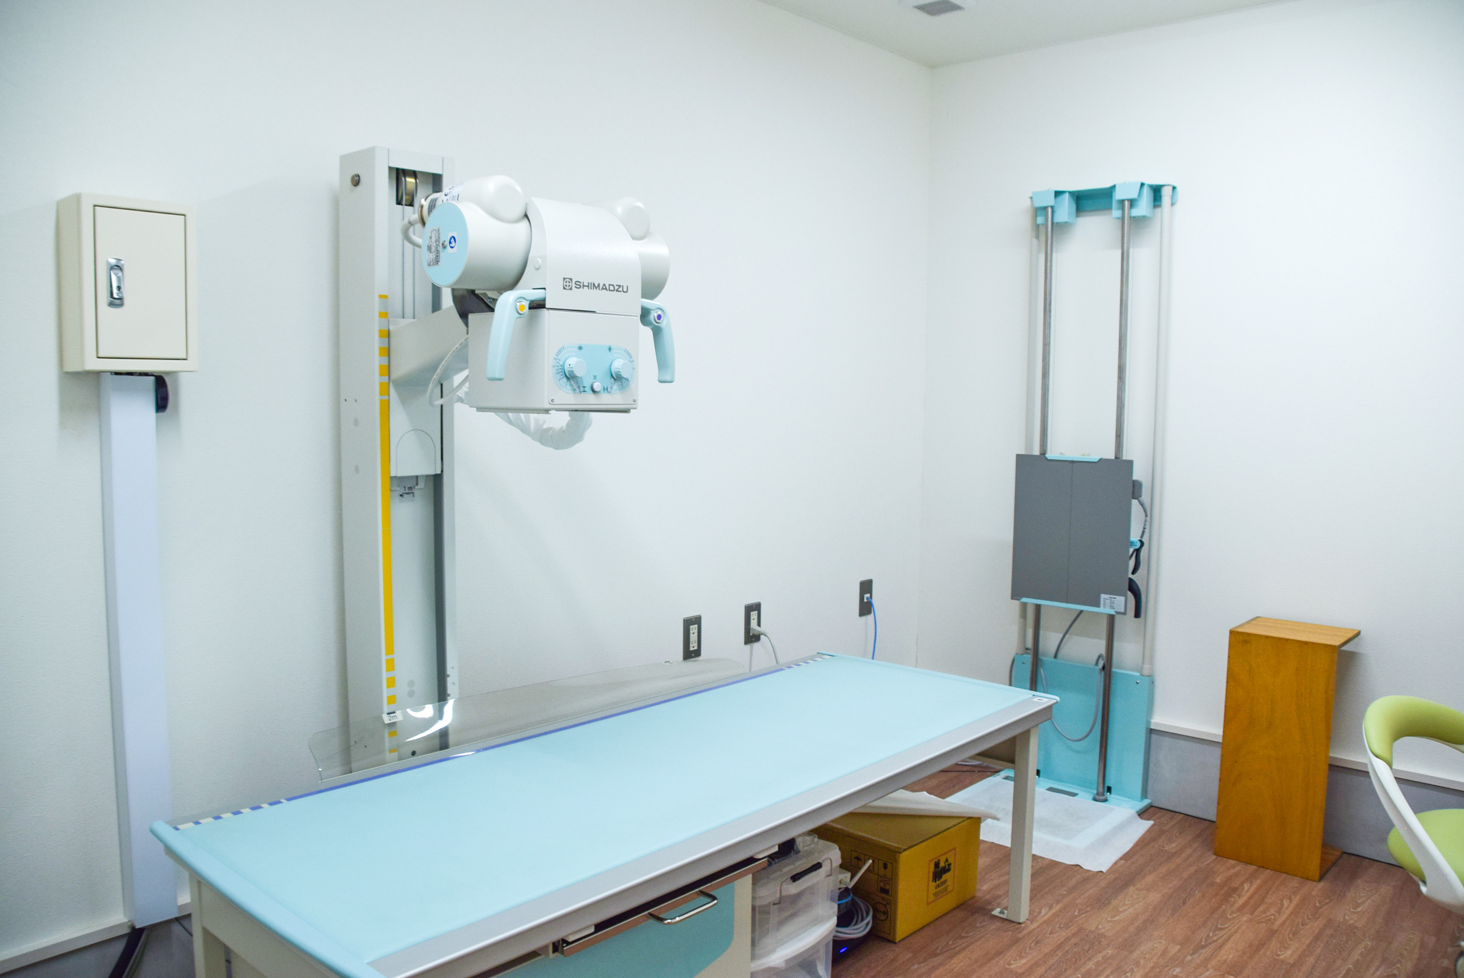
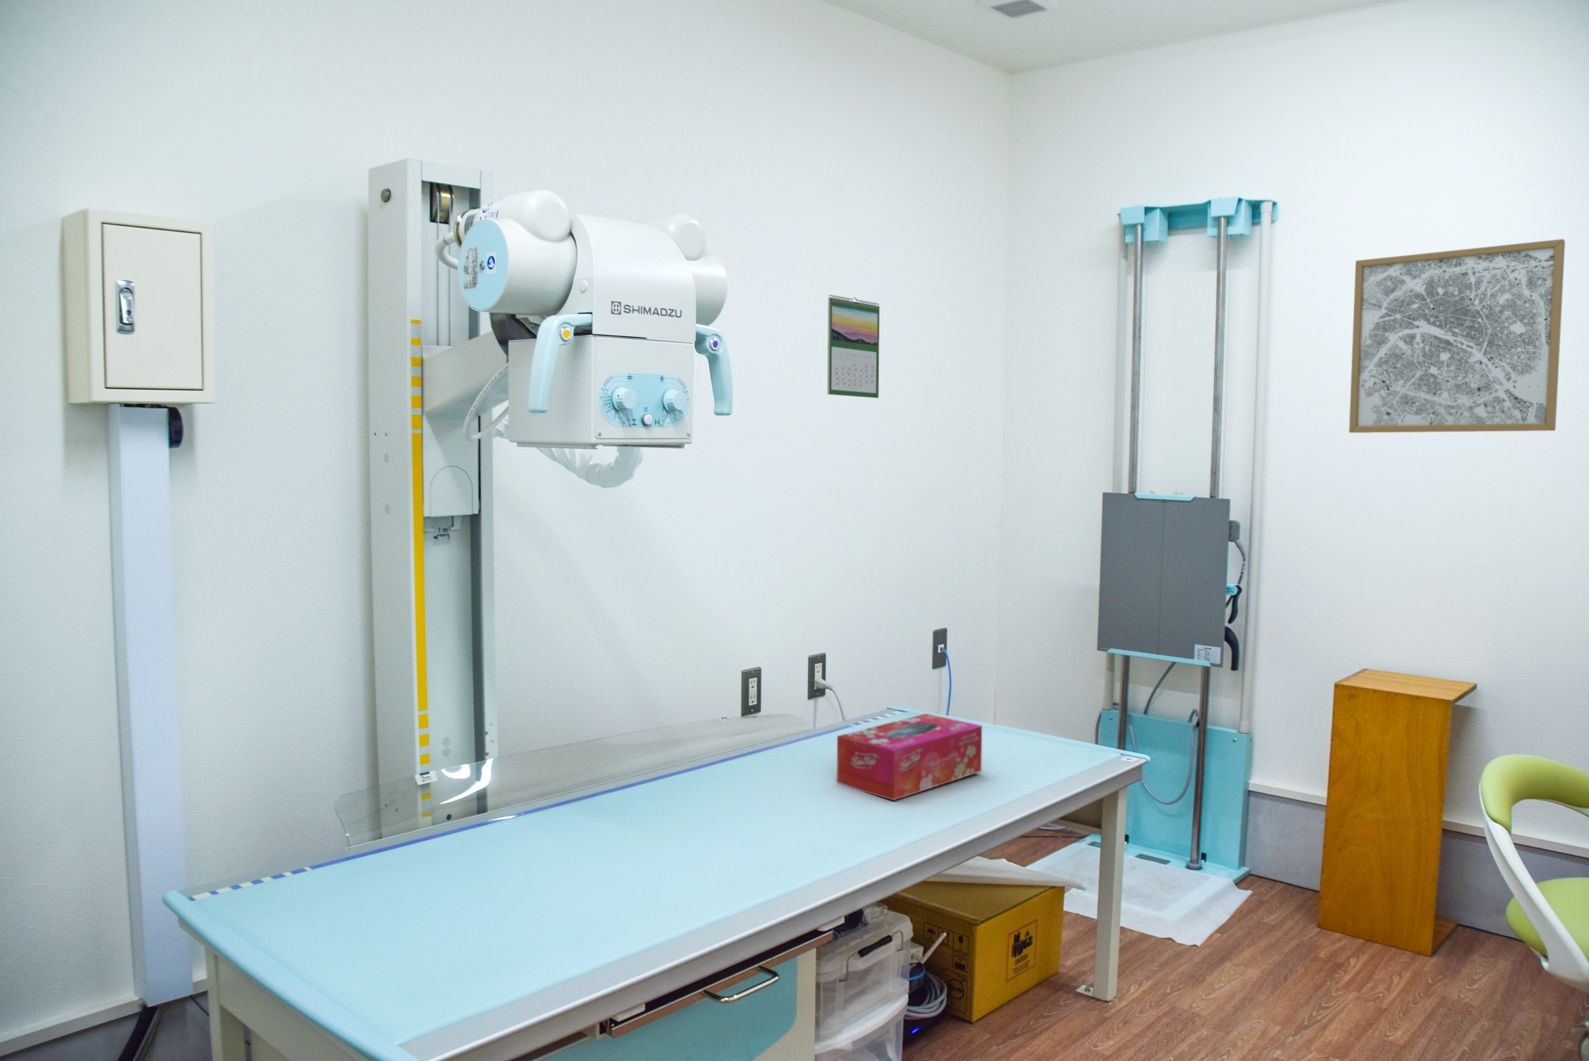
+ tissue box (911, 754)
+ wall art (1450, 342)
+ calendar (854, 347)
